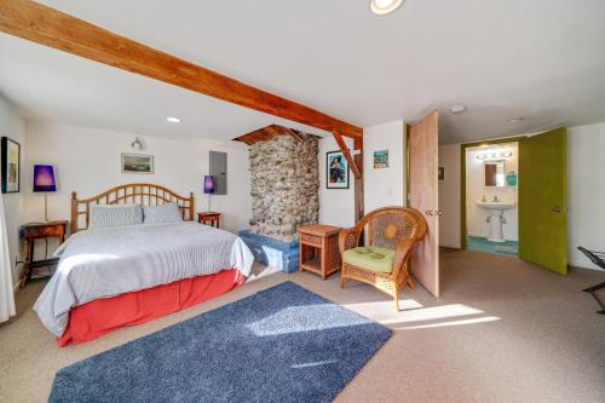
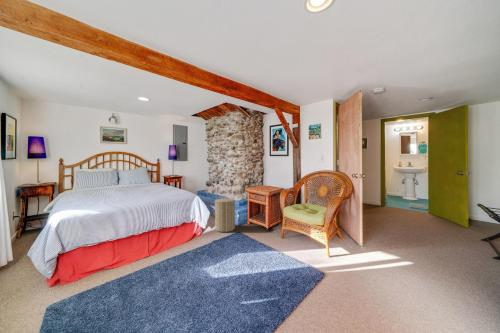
+ laundry hamper (225, 212)
